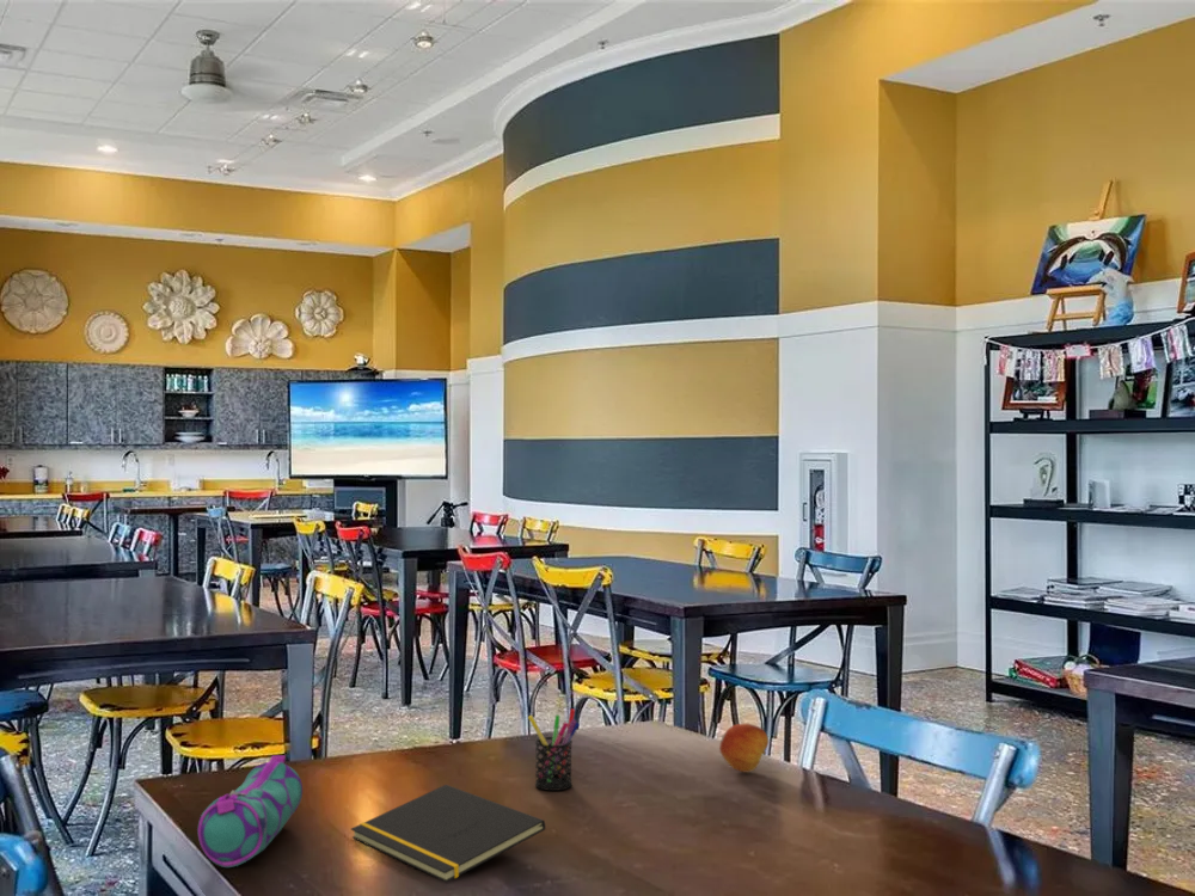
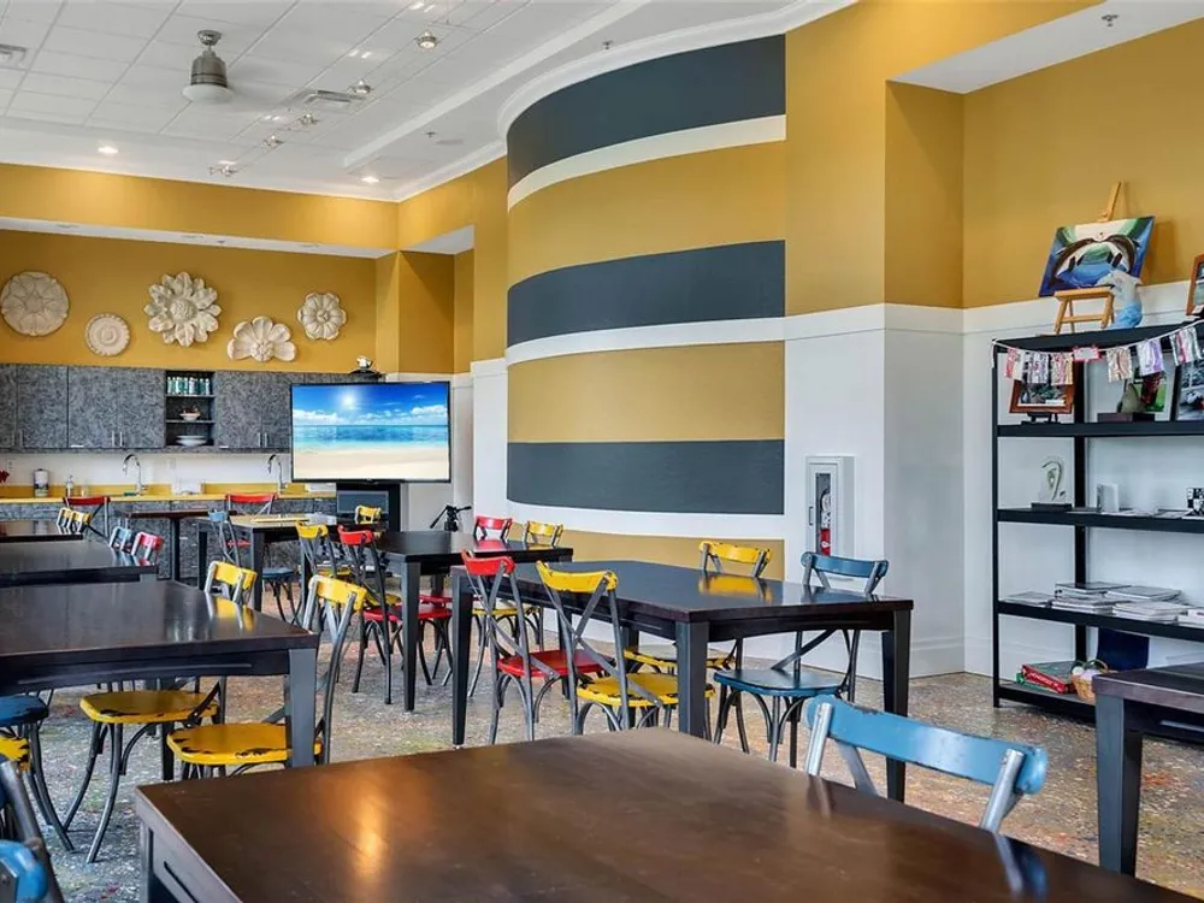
- pencil case (253, 809)
- fruit (743, 747)
- notepad (446, 829)
- pen holder (556, 745)
